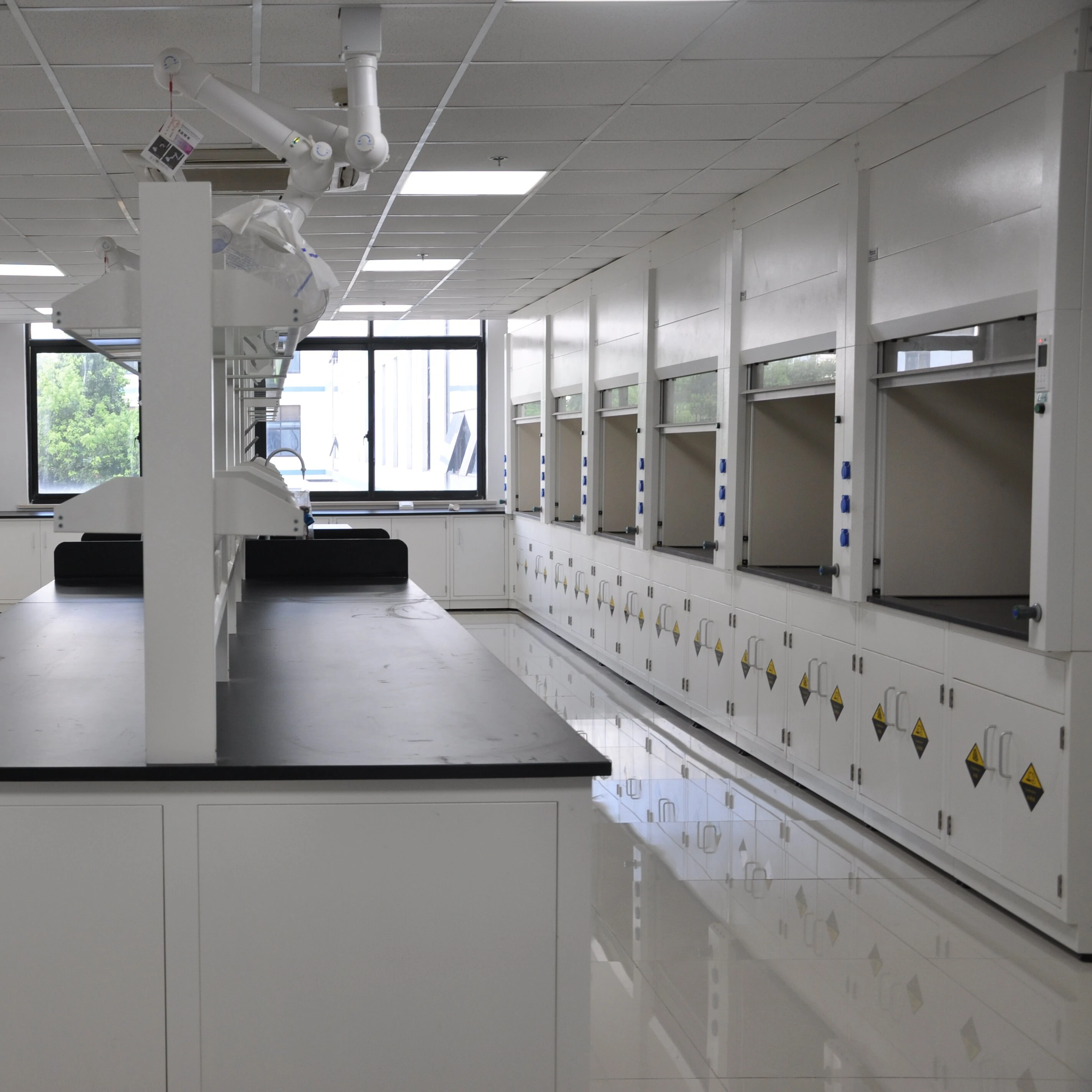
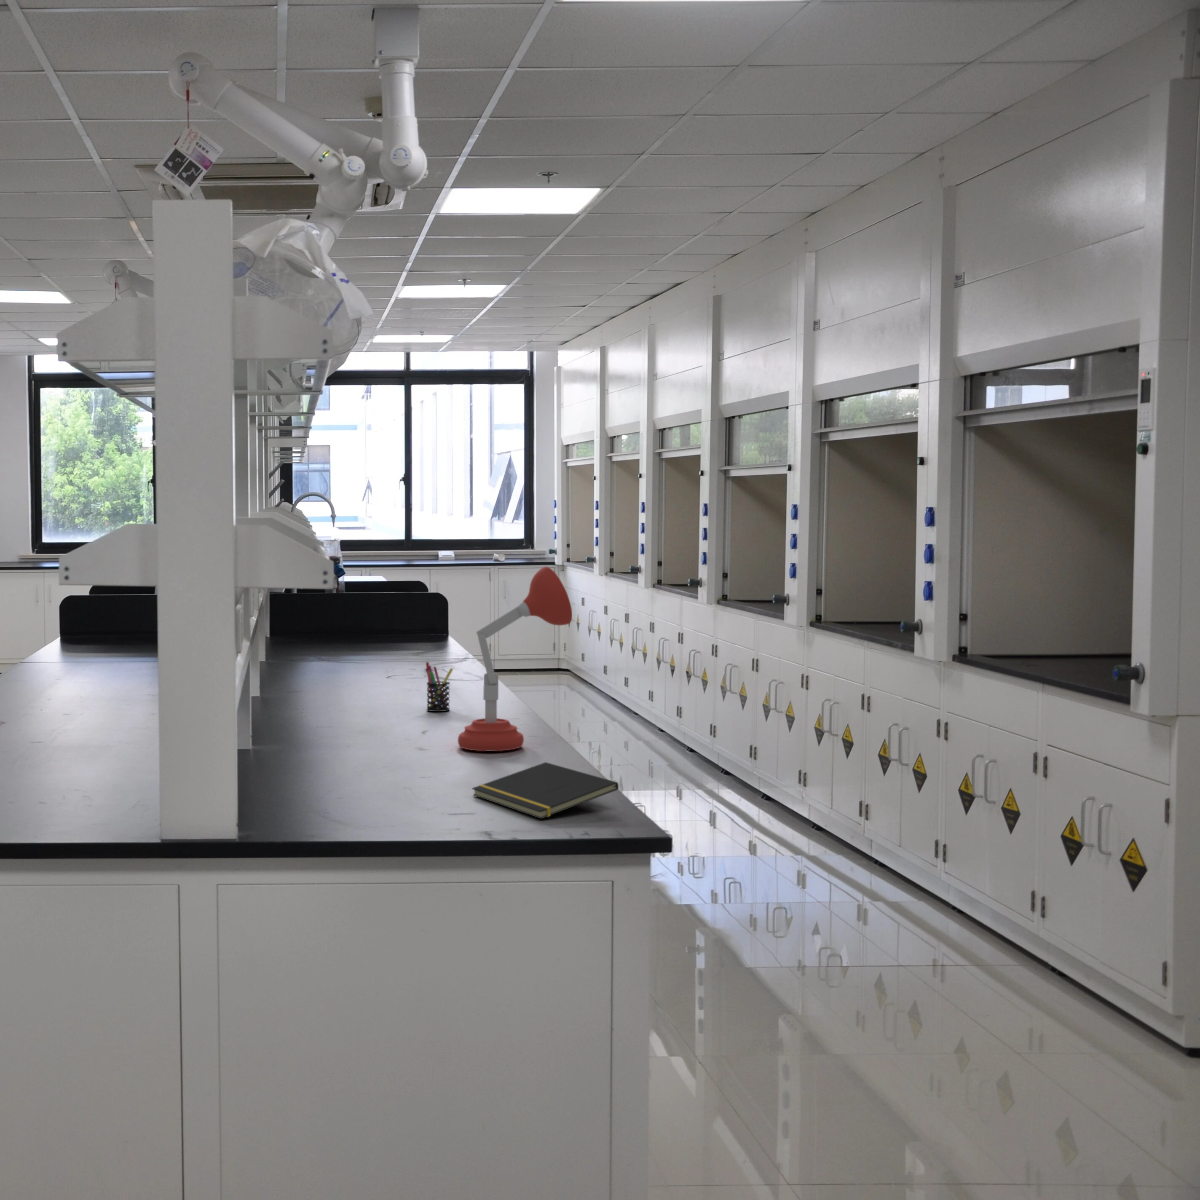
+ desk lamp (491, 663)
+ notepad (544, 789)
+ pen holder (435, 687)
